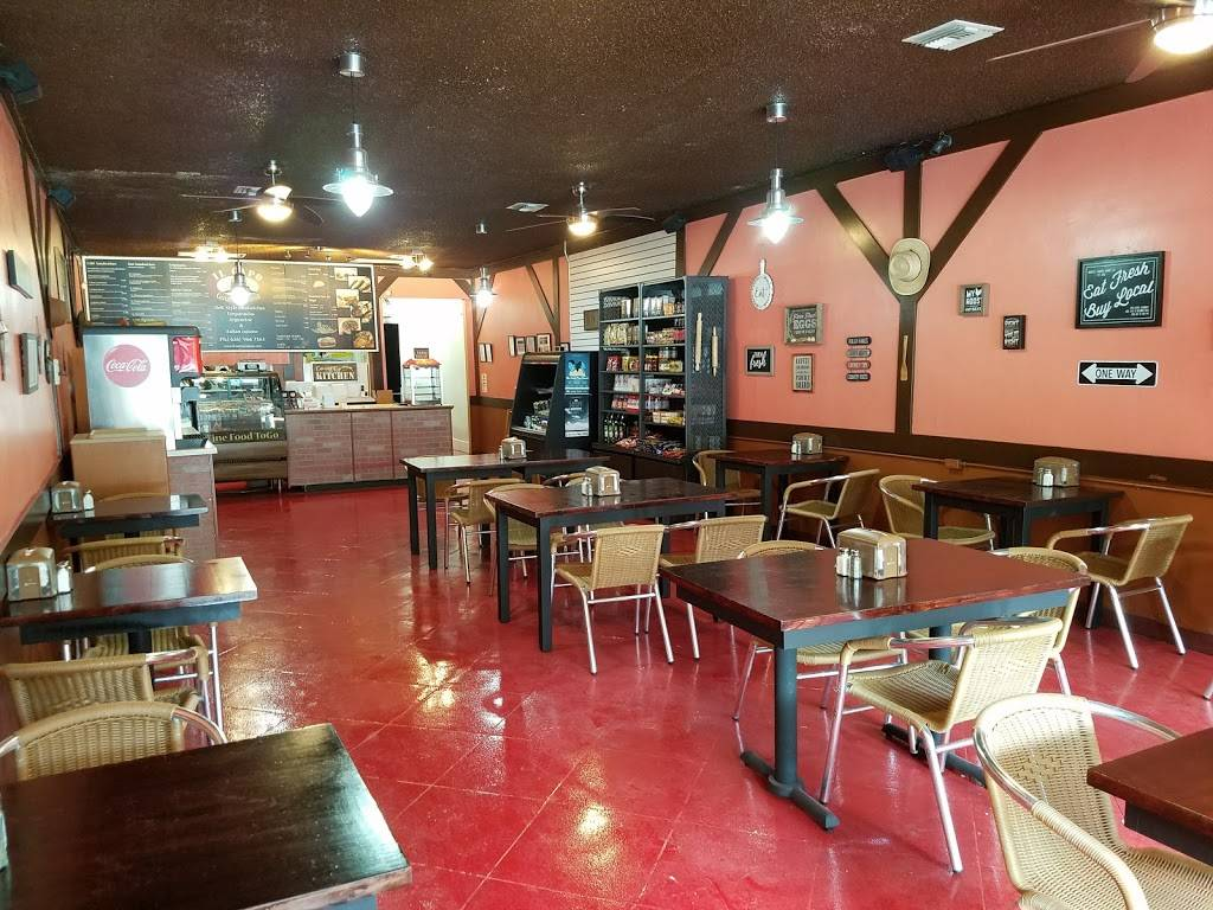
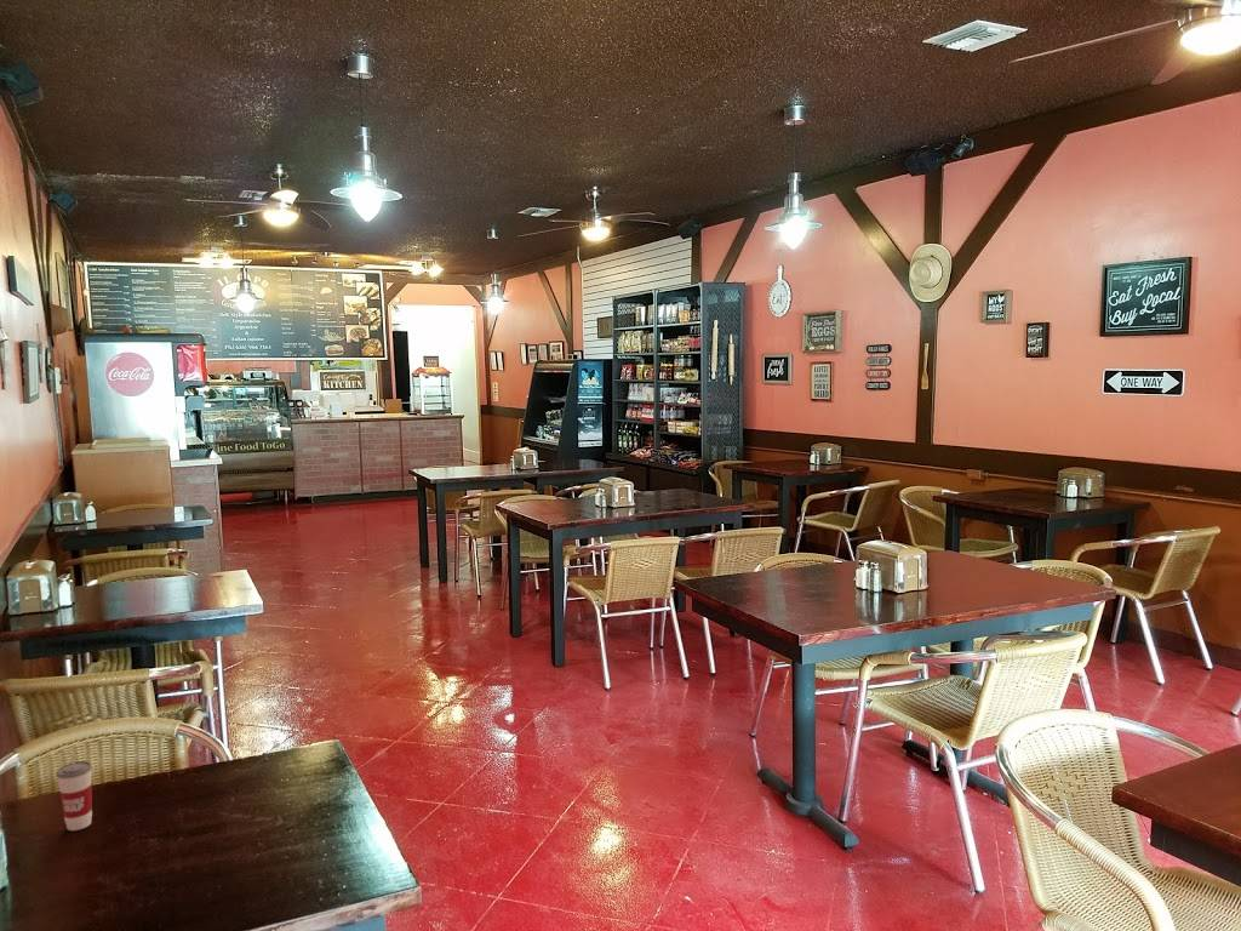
+ cup (75, 786)
